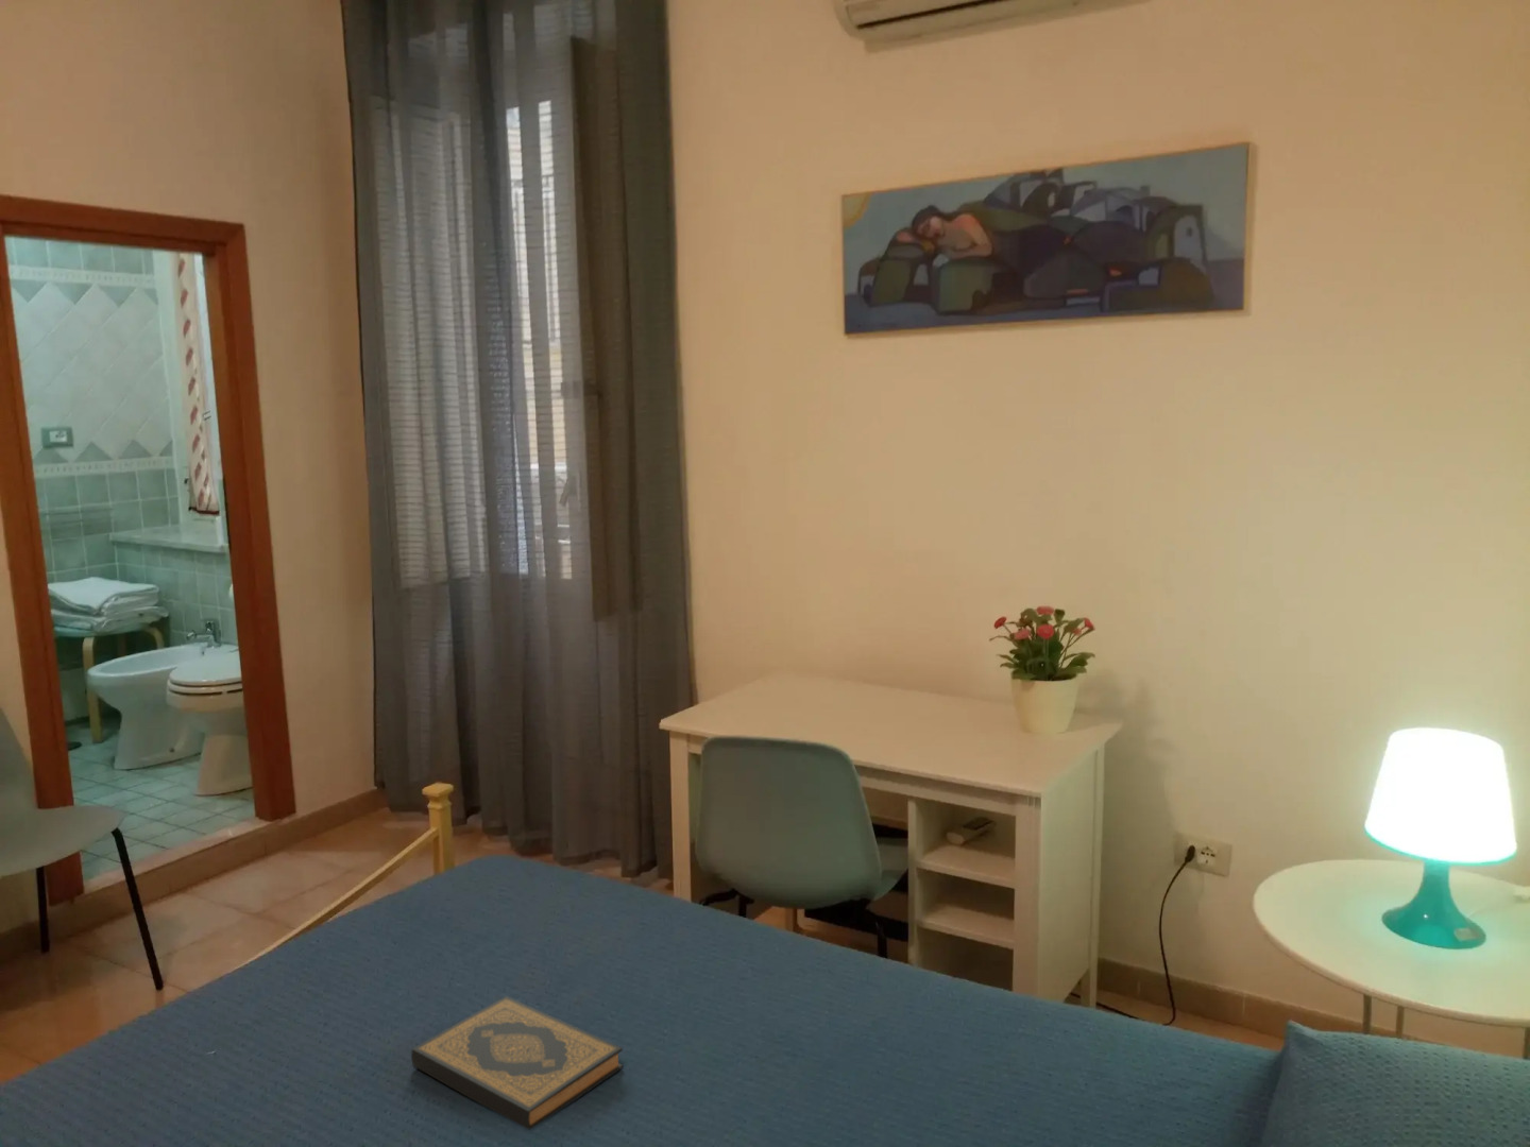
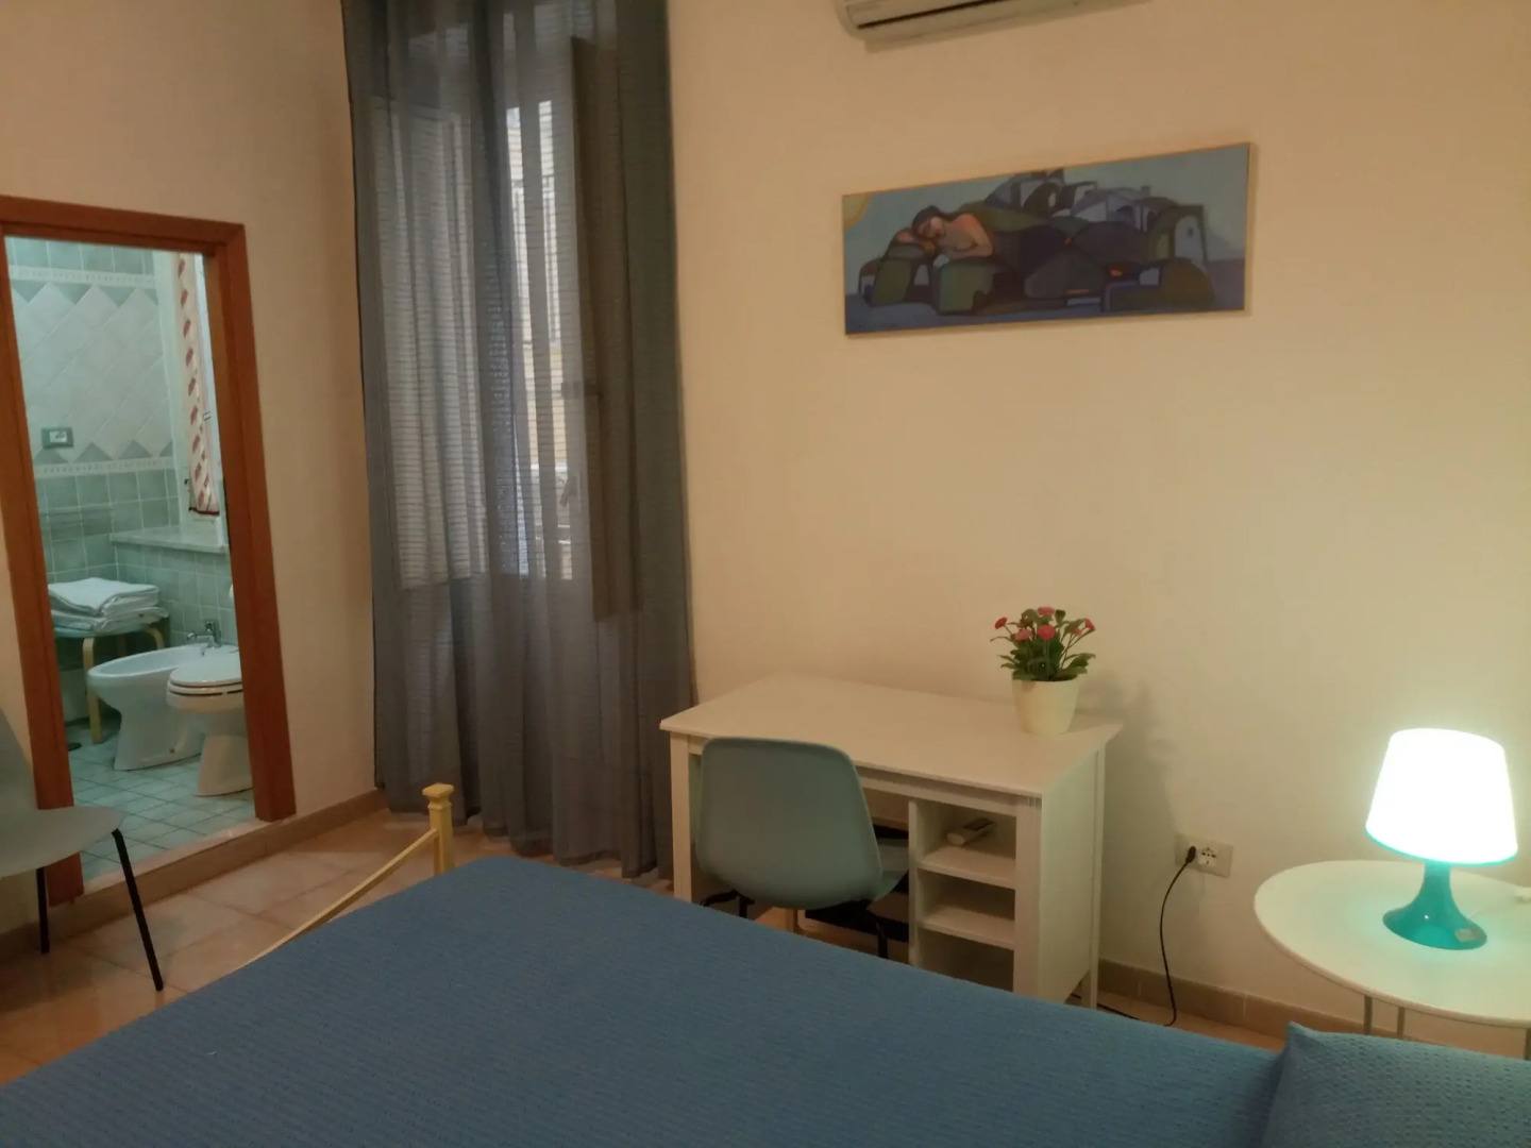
- hardback book (517, 1058)
